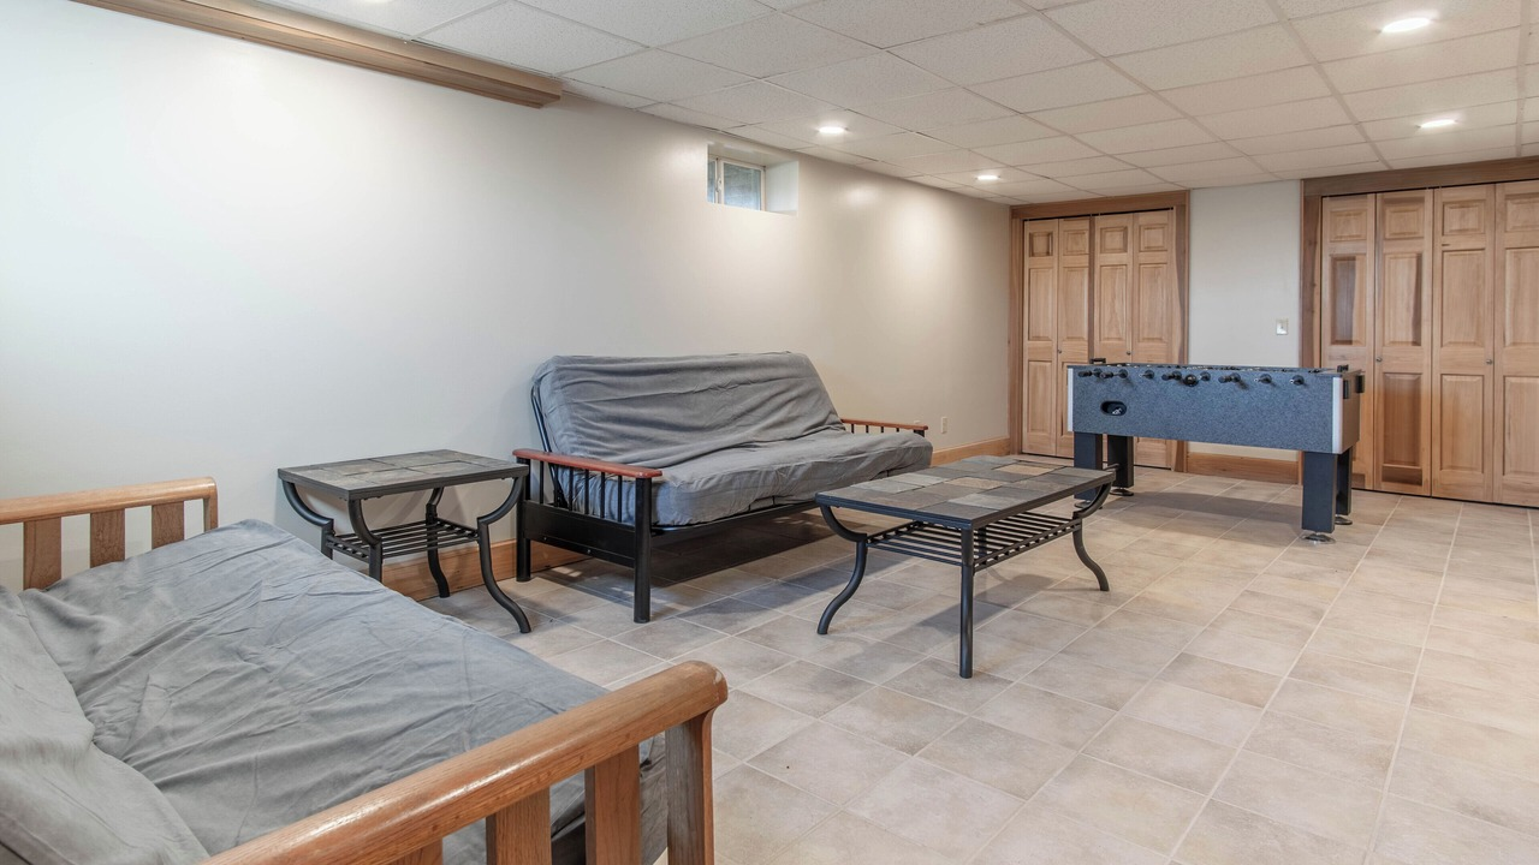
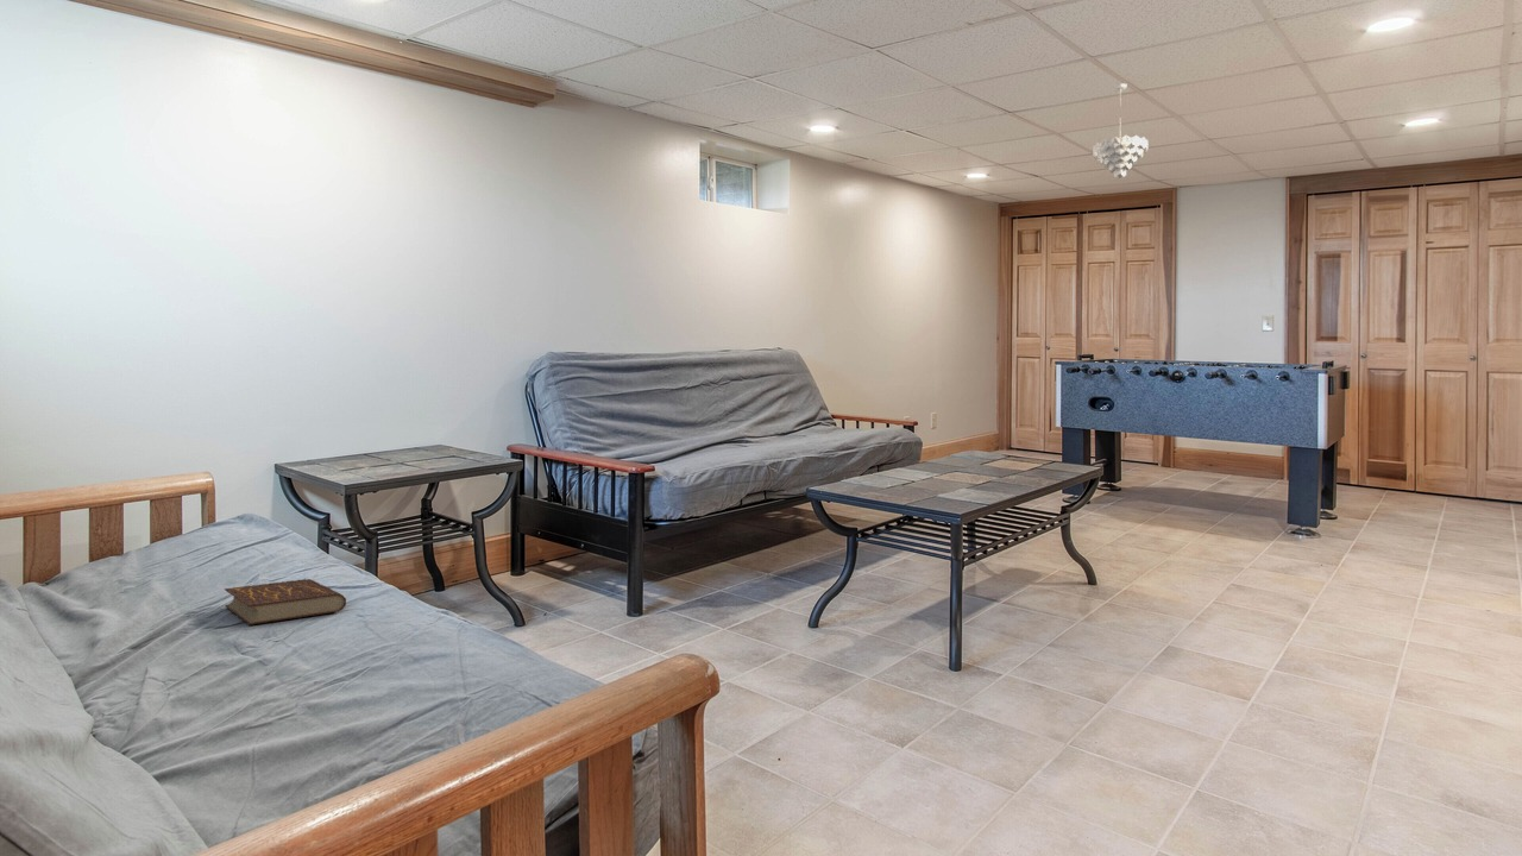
+ book (284, 599)
+ pendant light (1120, 131)
